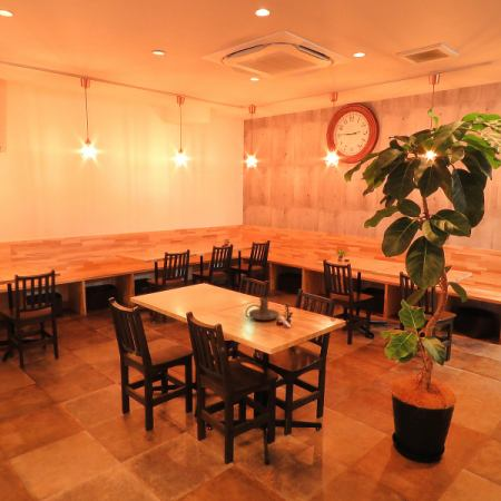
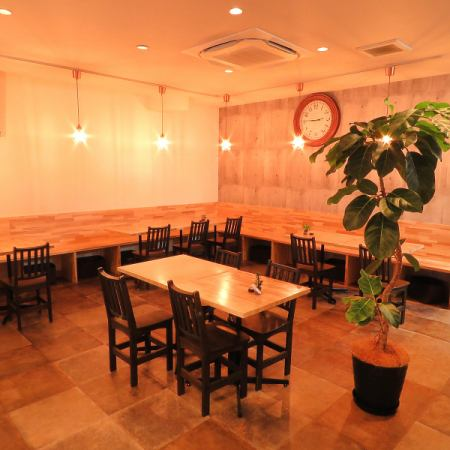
- candle holder (261, 308)
